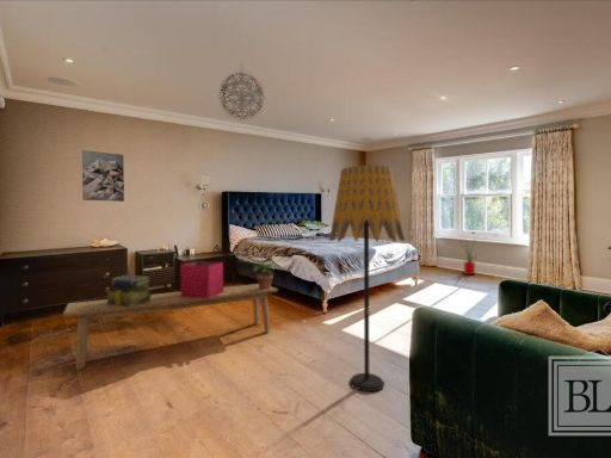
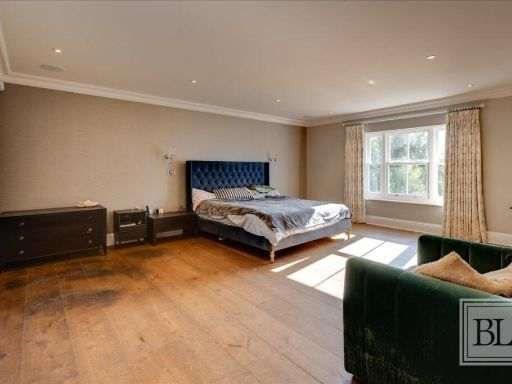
- storage bin (202, 278)
- bench (180, 308)
- pendant light (241, 89)
- stack of books (130, 289)
- house plant (469, 254)
- wall art (103, 177)
- potted plant (261, 272)
- floor lamp (366, 277)
